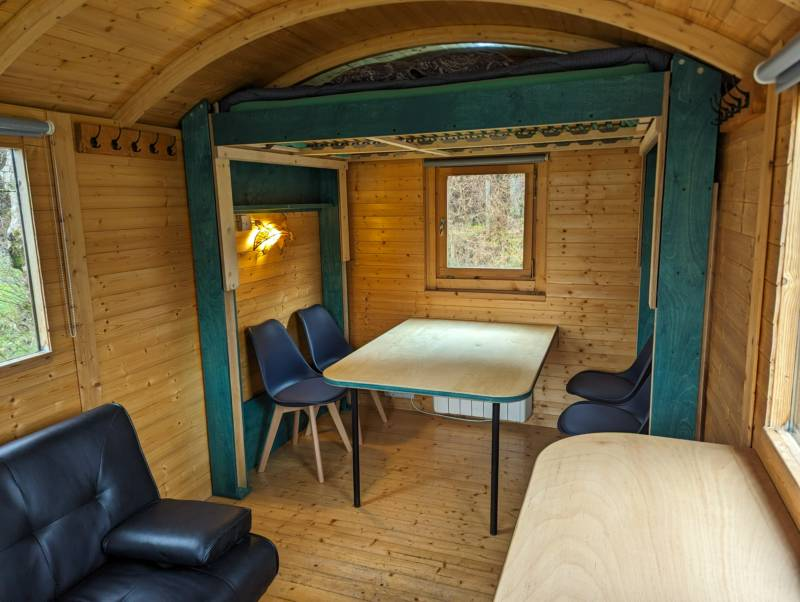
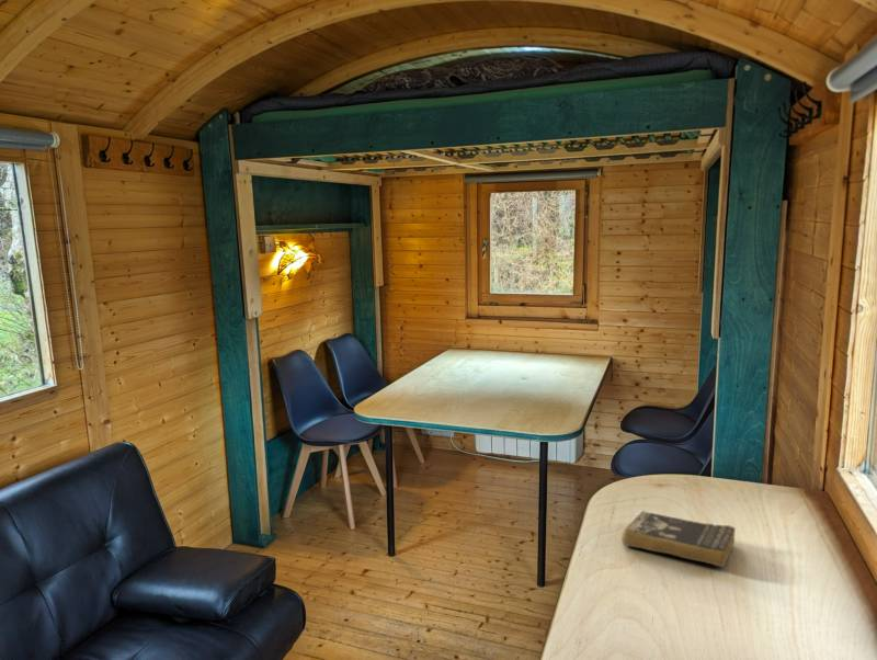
+ book (677, 536)
